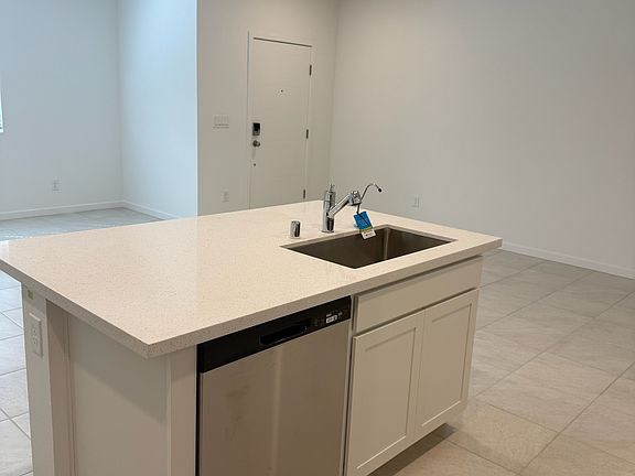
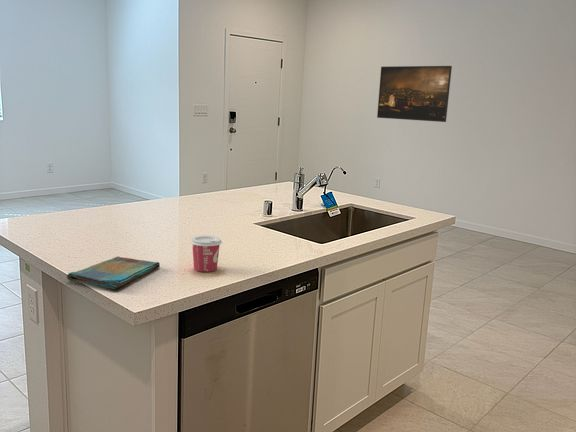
+ cup (205, 253)
+ dish towel (115, 270)
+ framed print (412, 93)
